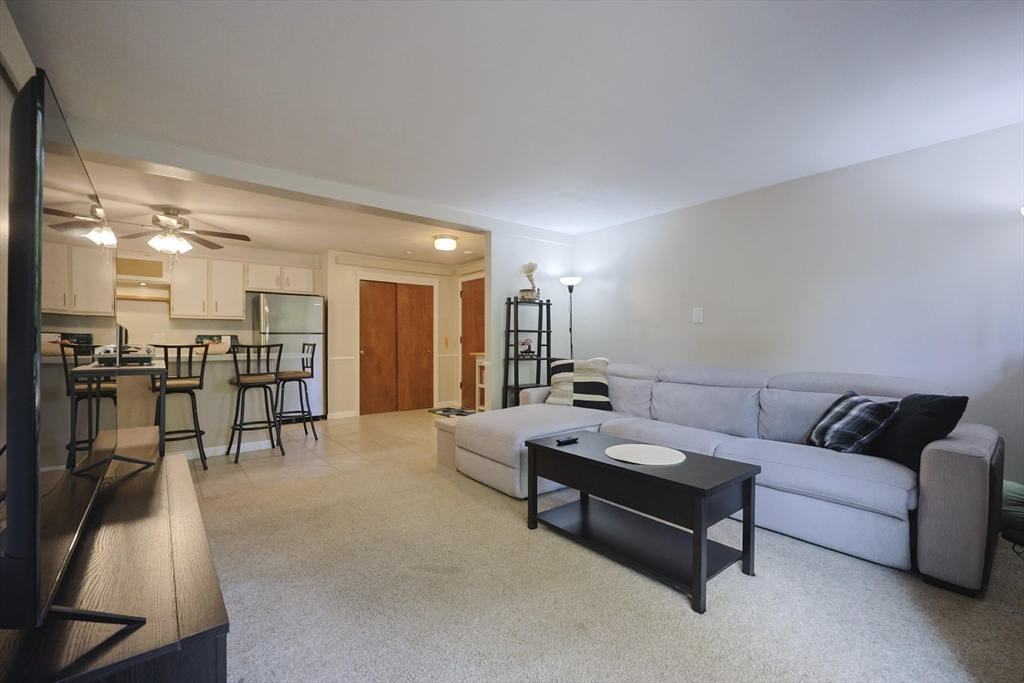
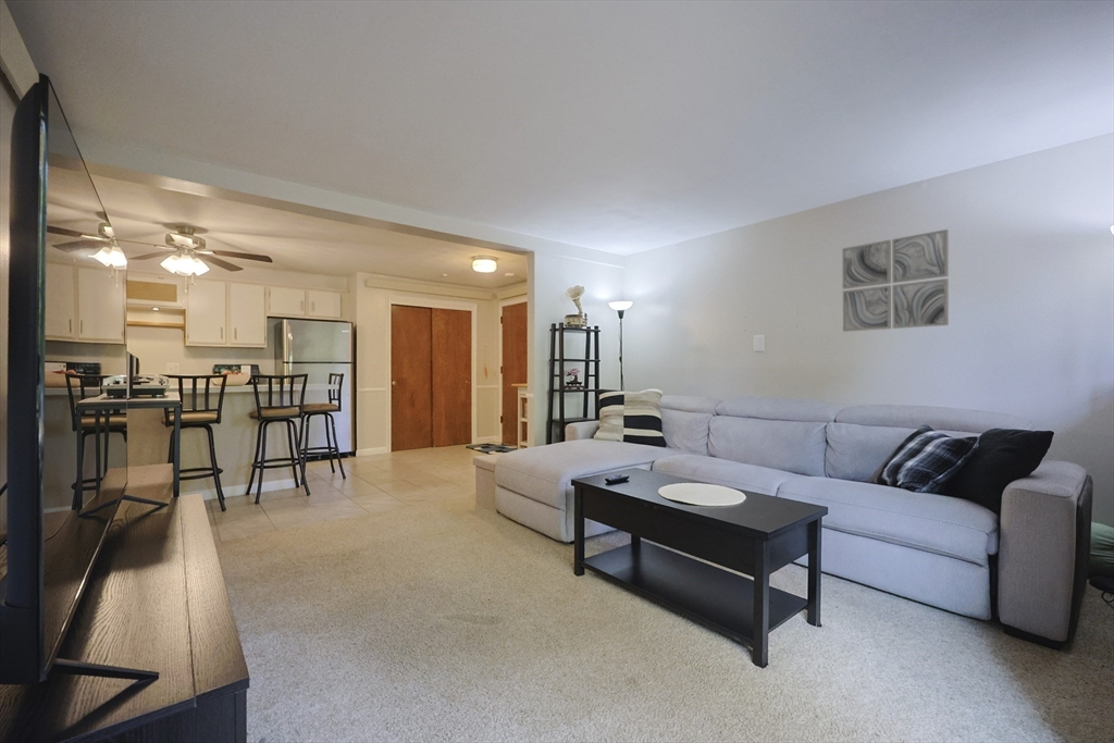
+ wall art (890, 283)
